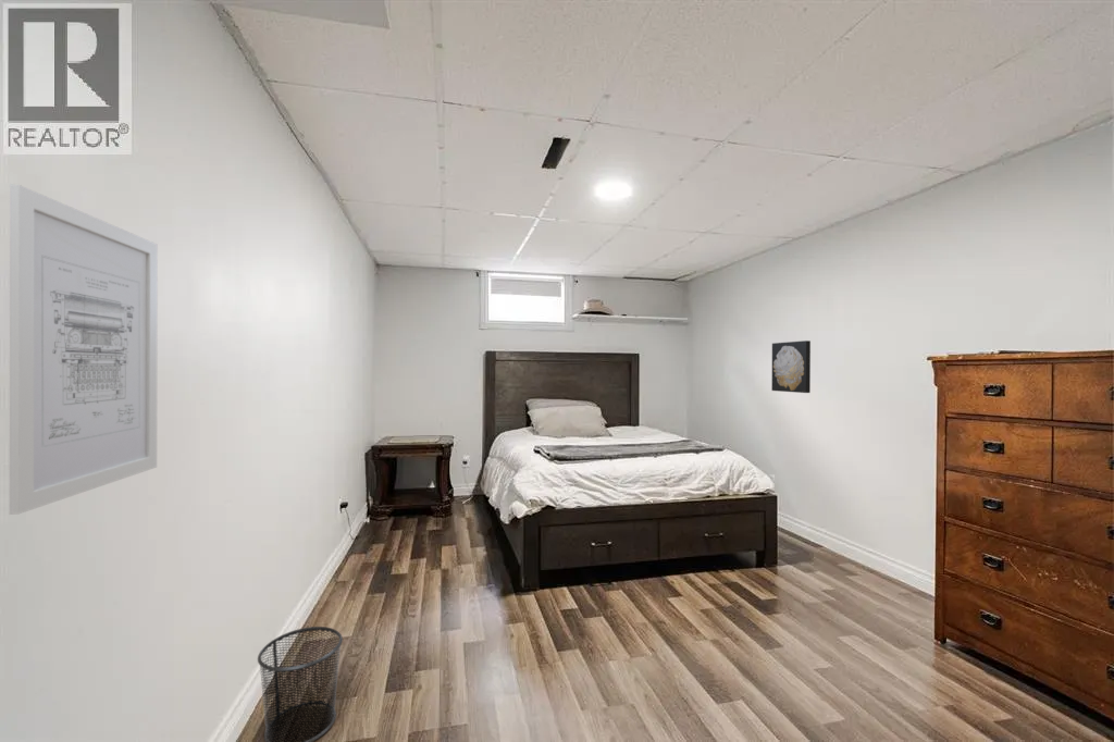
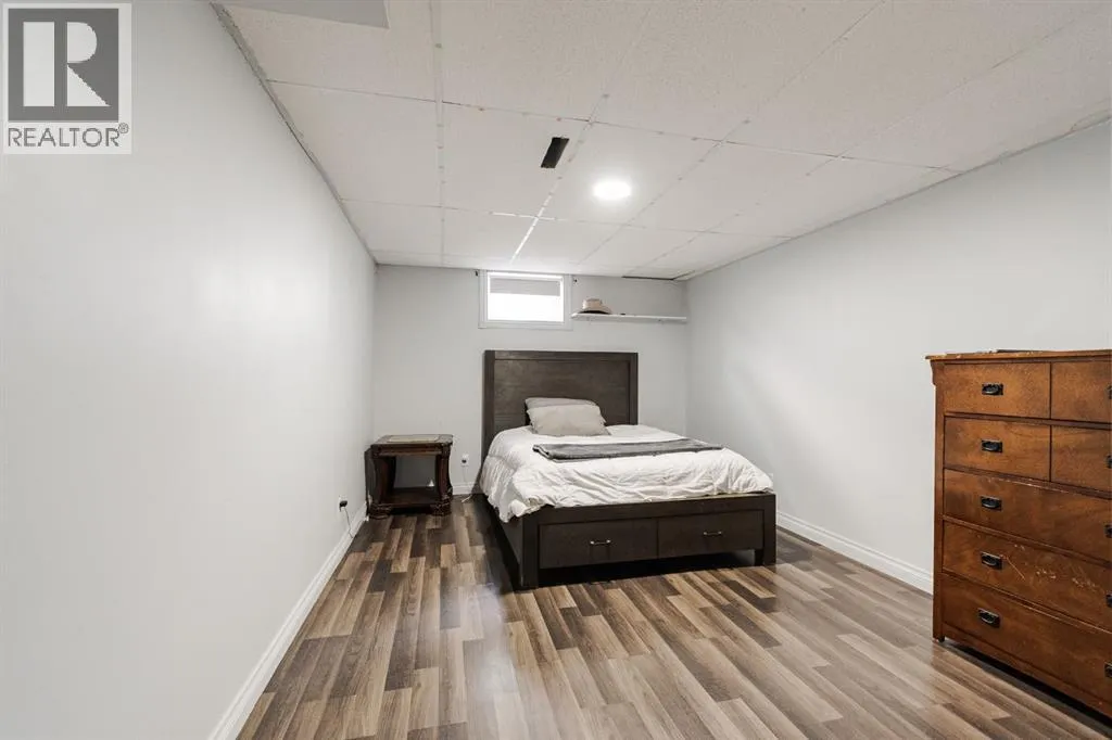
- wall art (97, 353)
- wall art (790, 367)
- waste bin (301, 685)
